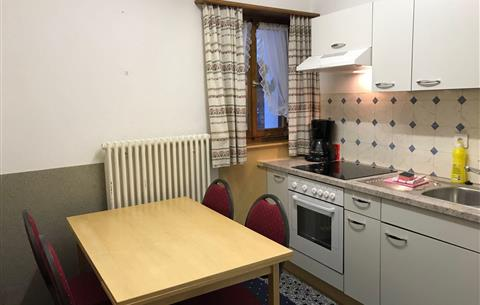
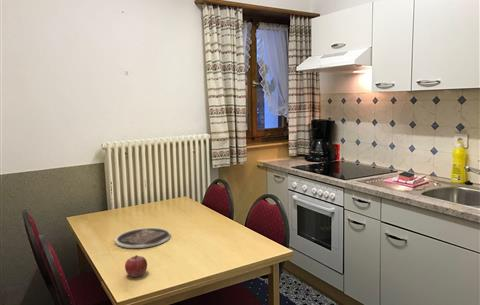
+ fruit (135, 264)
+ plate (143, 237)
